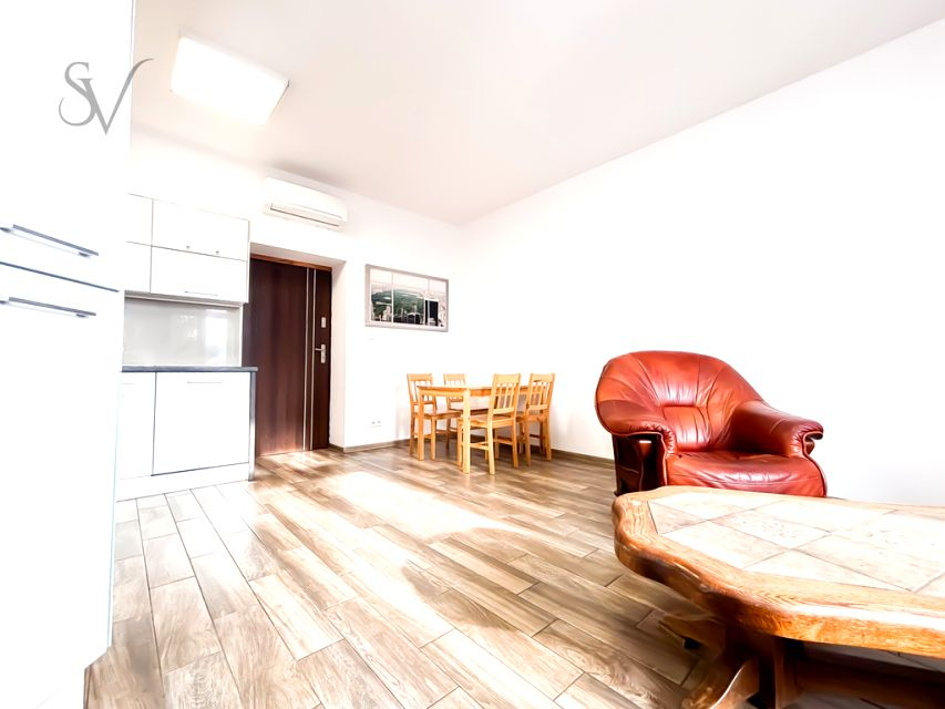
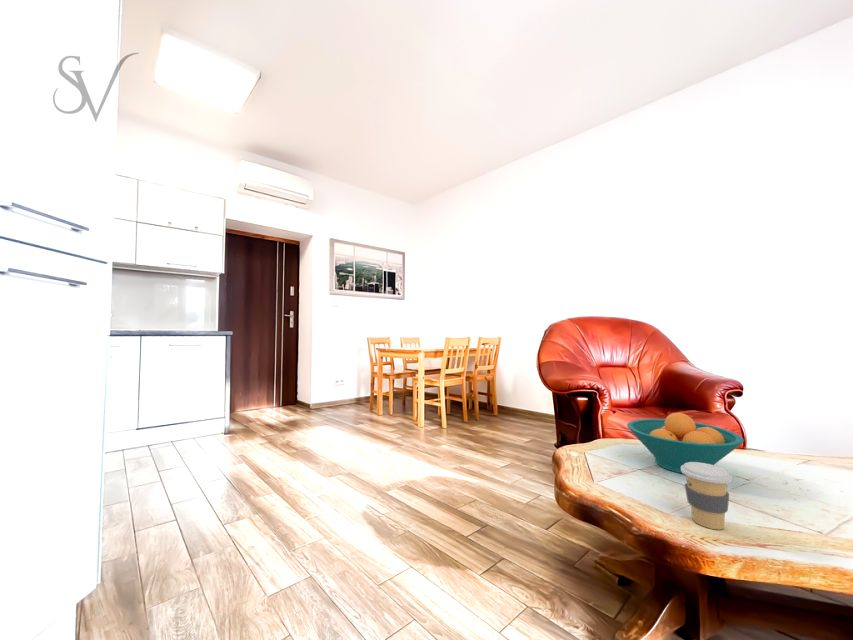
+ coffee cup (706, 495)
+ fruit bowl (681, 440)
